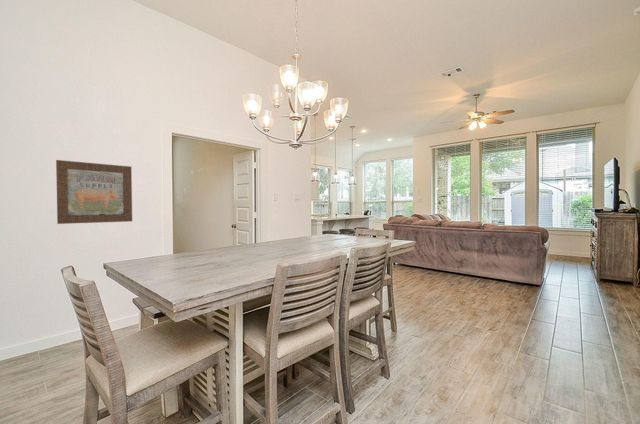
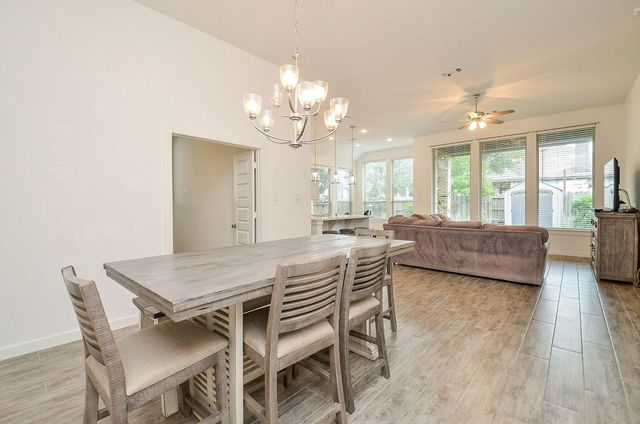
- wall art (96, 193)
